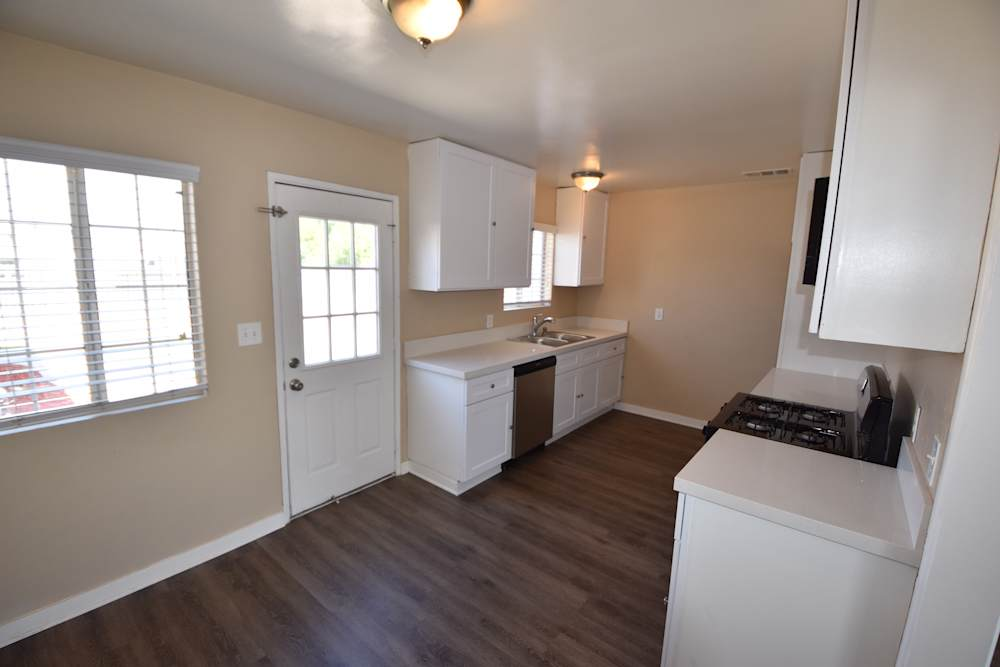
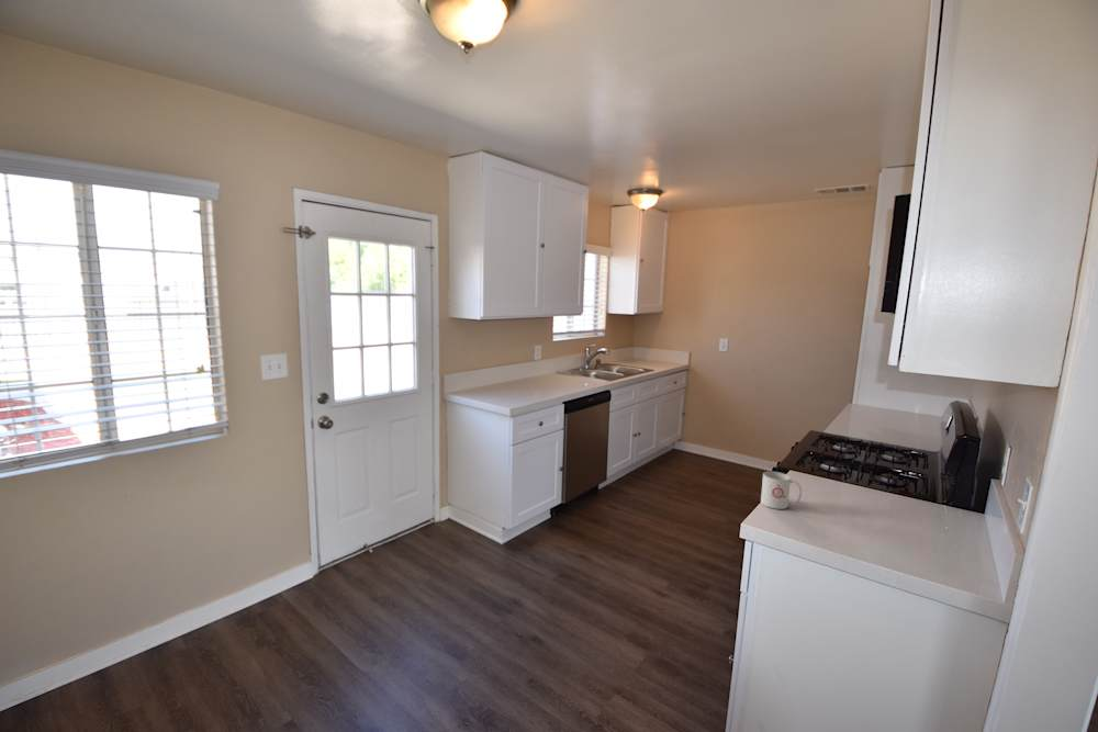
+ mug (781, 491)
